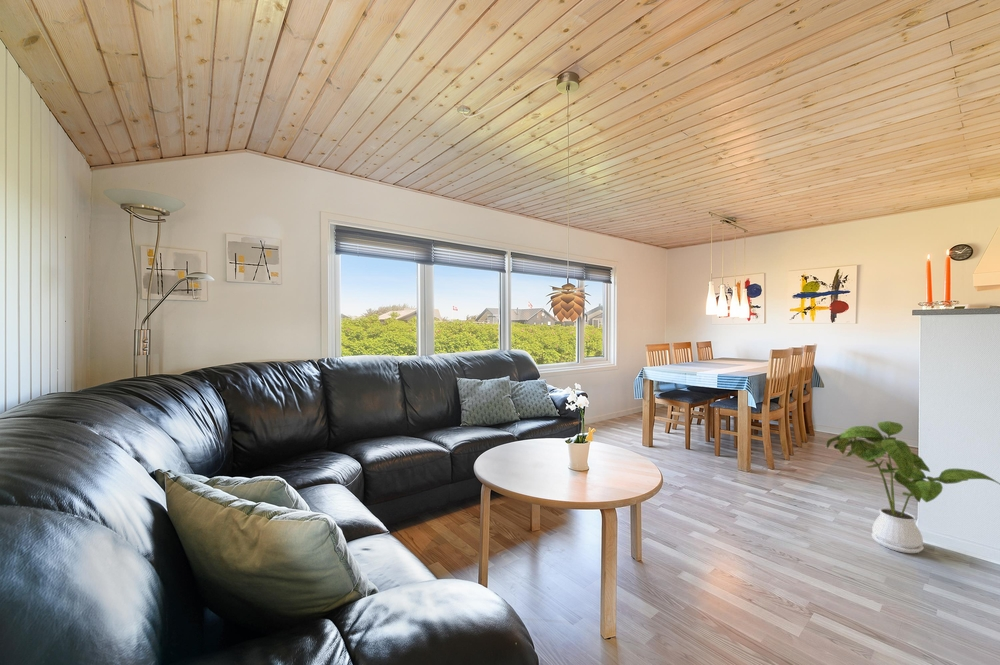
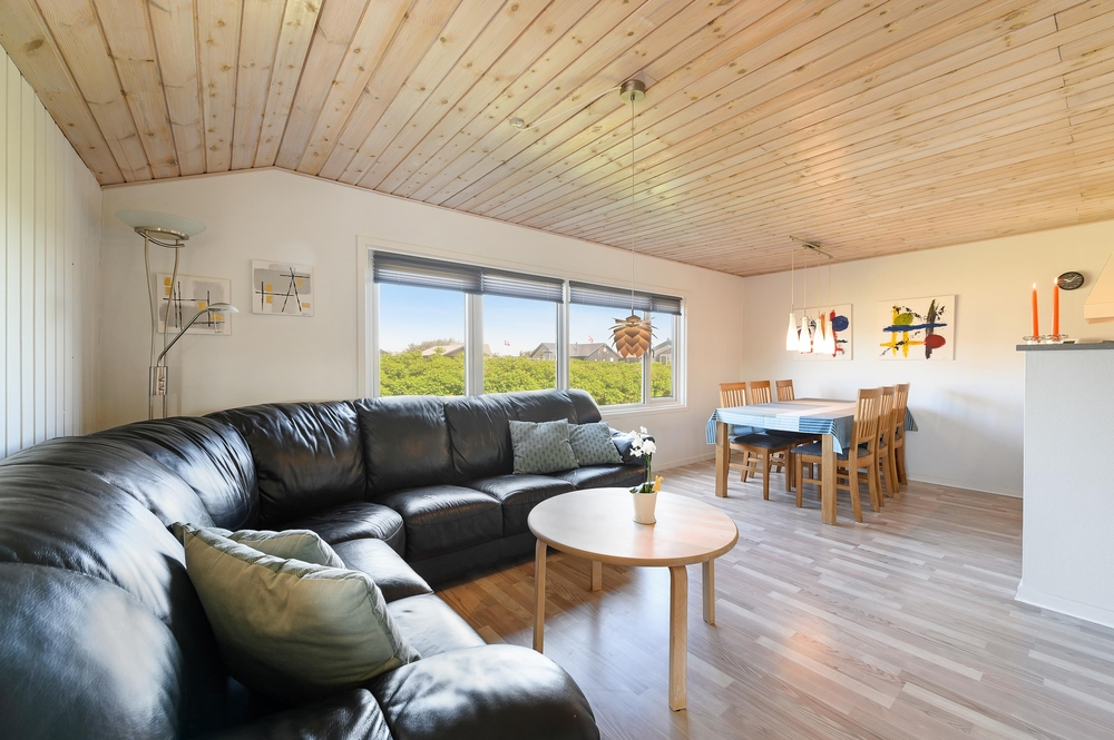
- house plant (901, 484)
